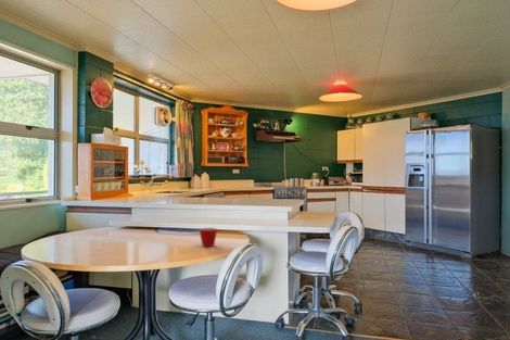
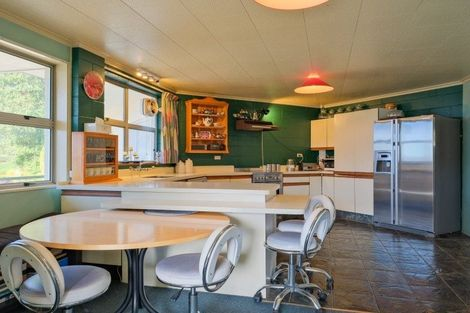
- mug (208, 237)
